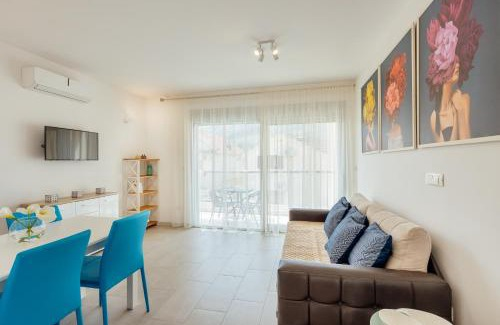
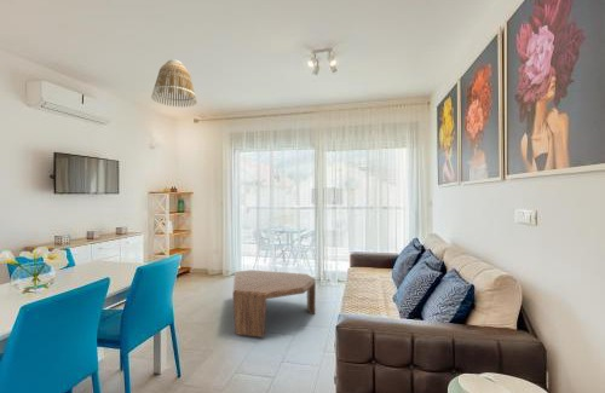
+ coffee table (265, 296)
+ lamp shade (173, 81)
